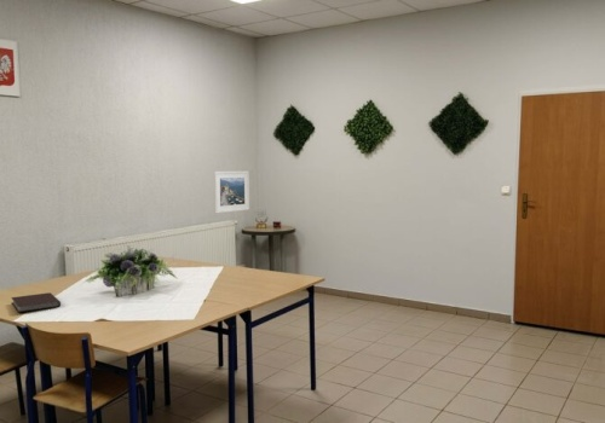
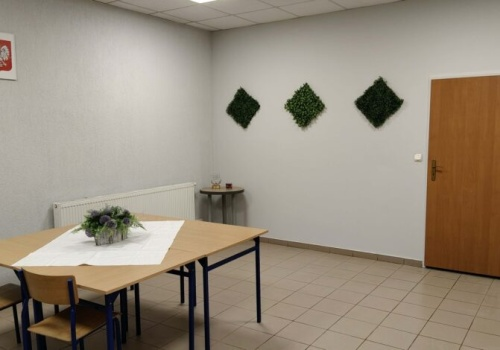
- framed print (232, 191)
- notebook (35, 301)
